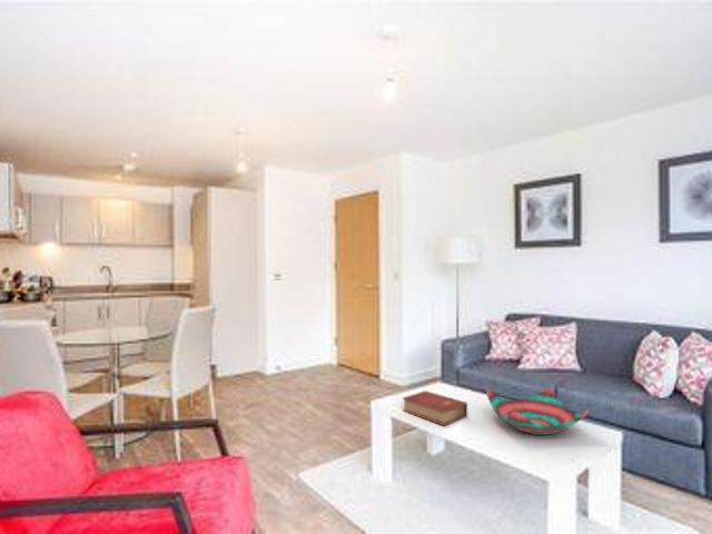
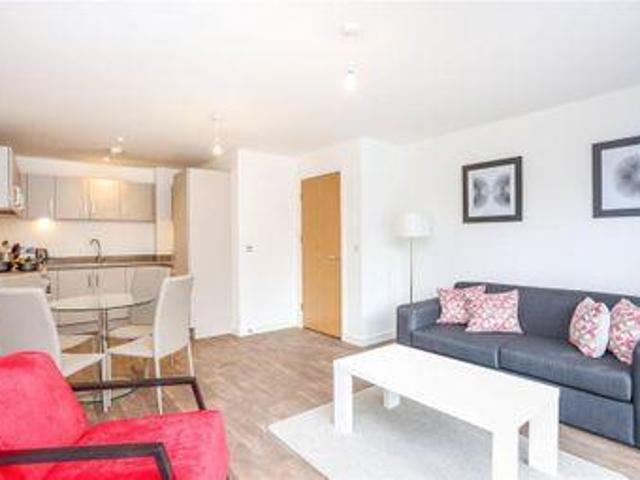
- book (434, 406)
- decorative bowl (534, 413)
